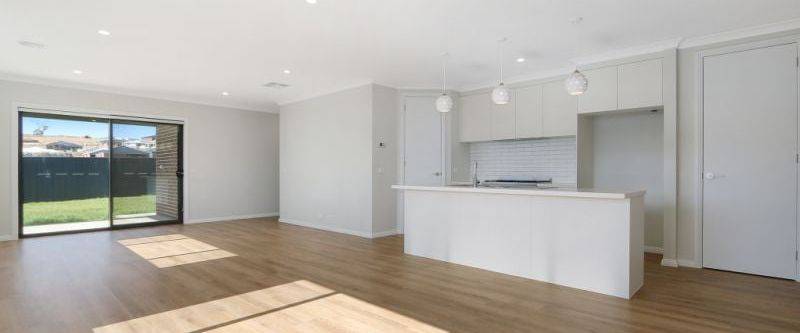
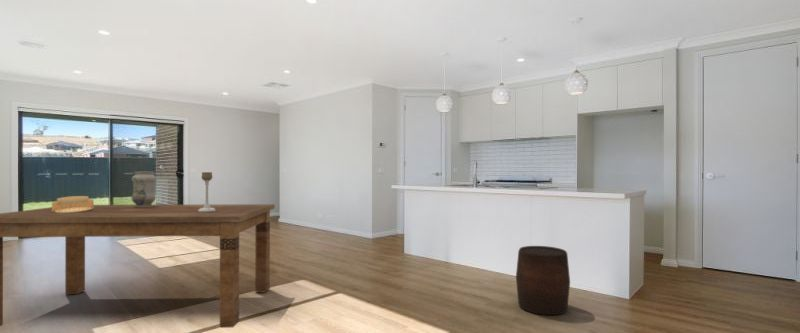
+ candle holder (206, 191)
+ vase (144, 188)
+ architectural model (73, 204)
+ stool (542, 278)
+ dining table (144, 235)
